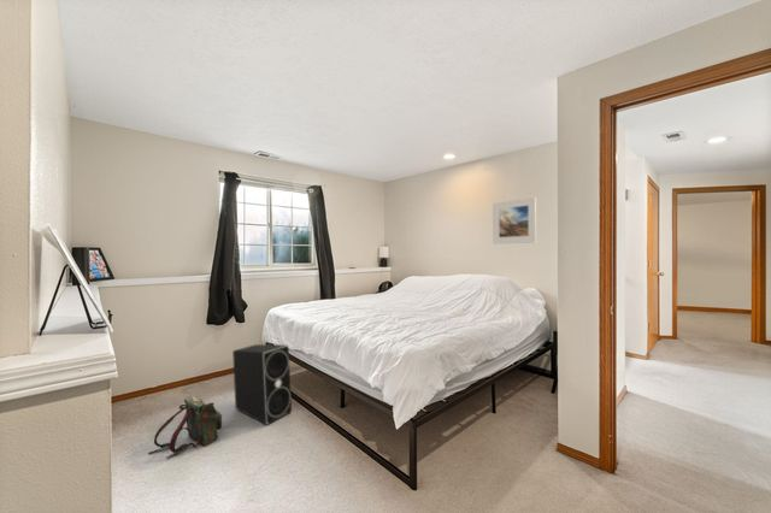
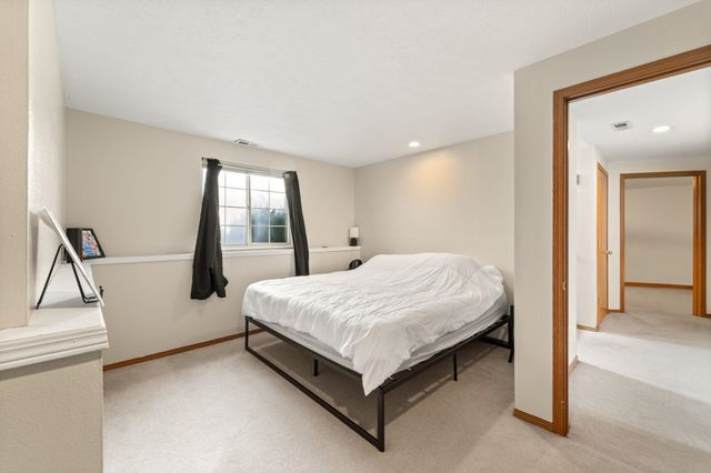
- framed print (513, 222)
- backpack (187, 423)
- stereo (261, 377)
